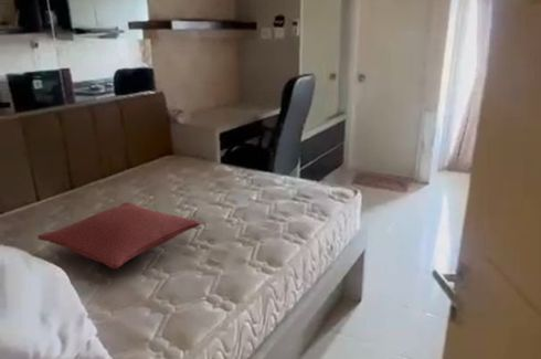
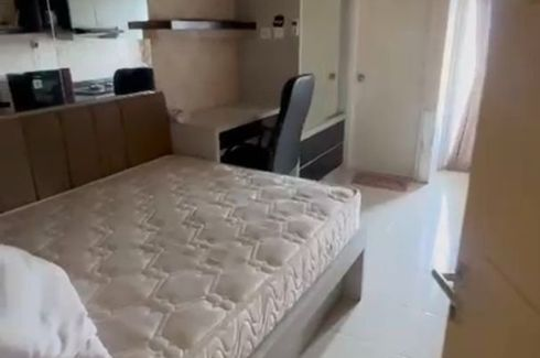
- pillow (121, 231)
